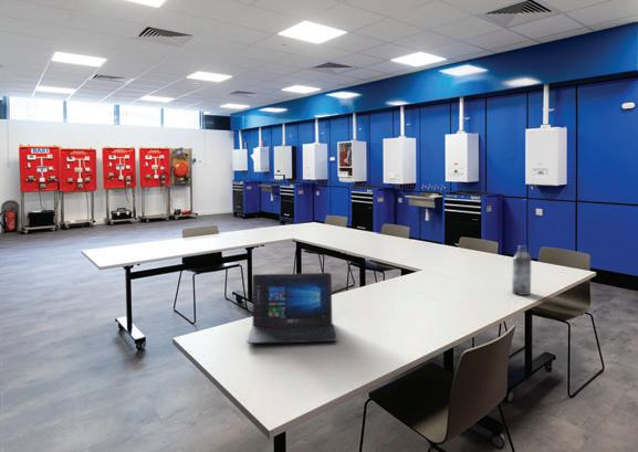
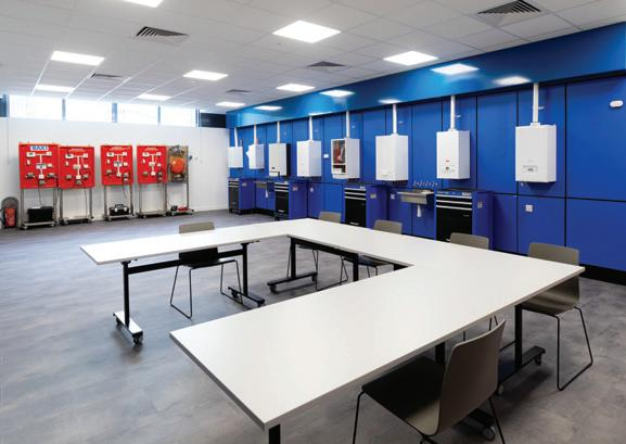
- water bottle (521, 270)
- laptop (292, 306)
